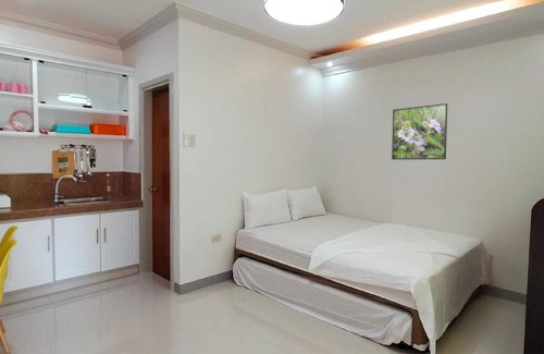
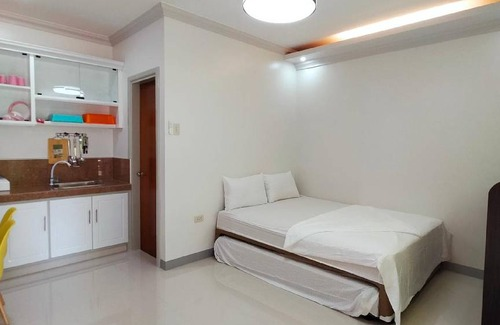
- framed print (418, 133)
